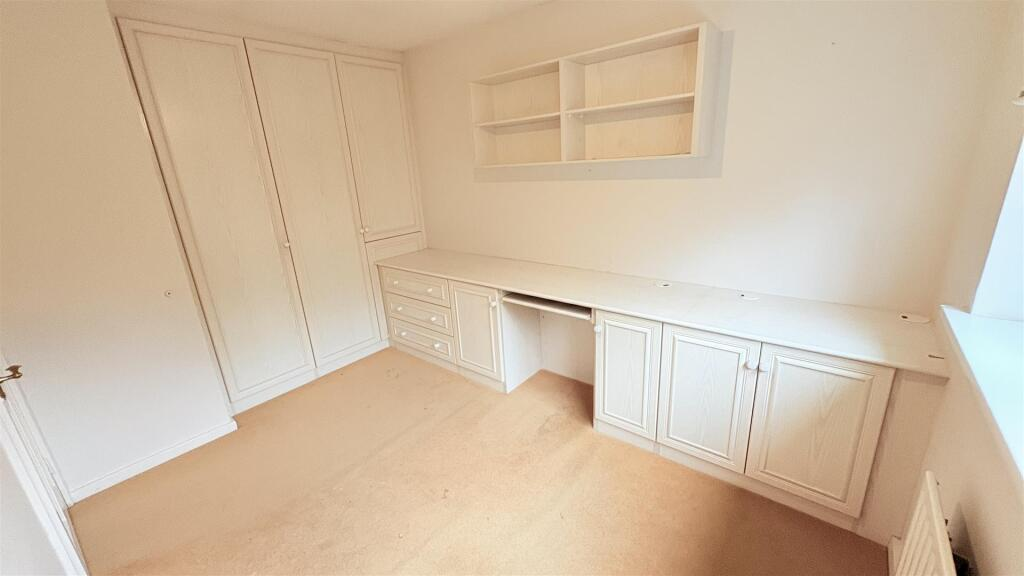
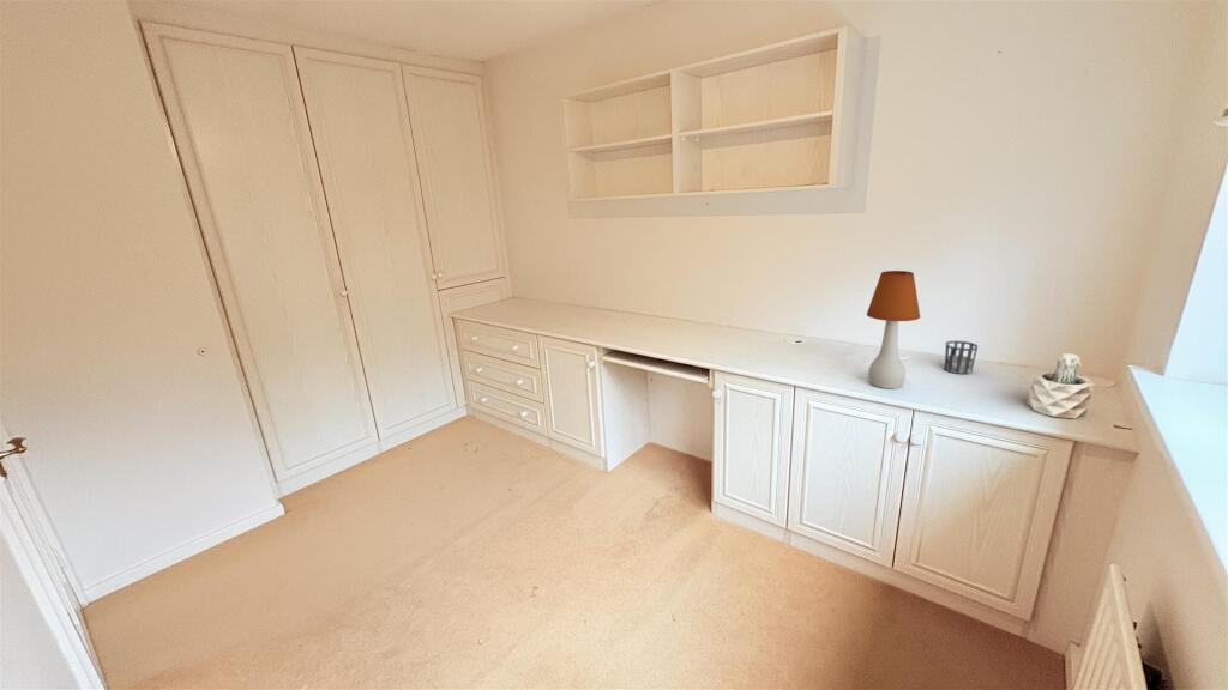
+ table lamp (891, 329)
+ succulent plant (1061, 381)
+ cup (959, 357)
